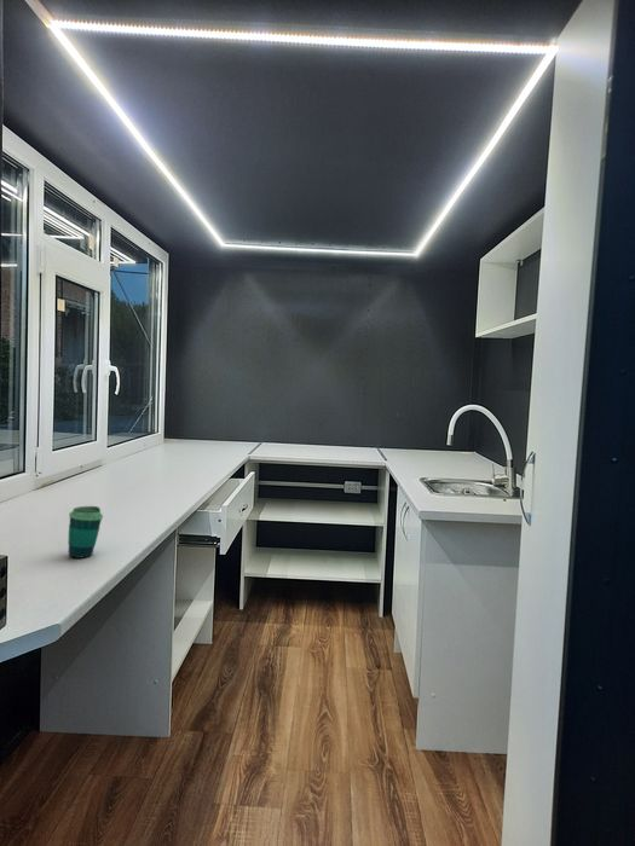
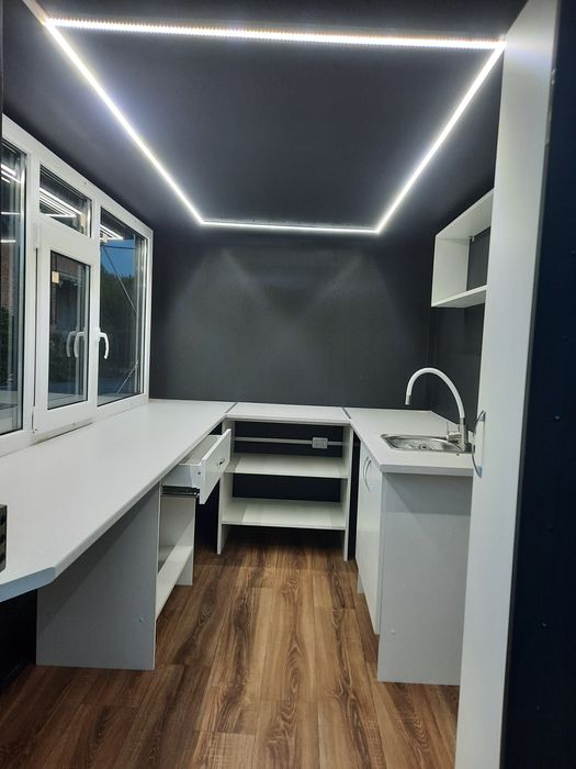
- cup (85, 531)
